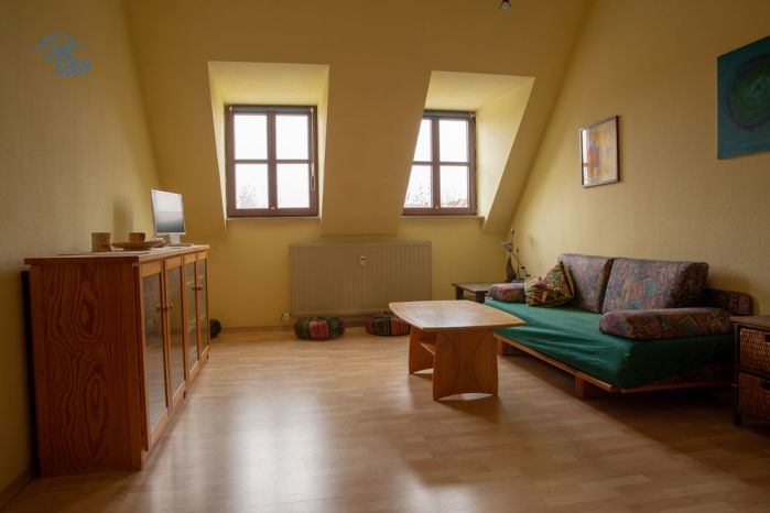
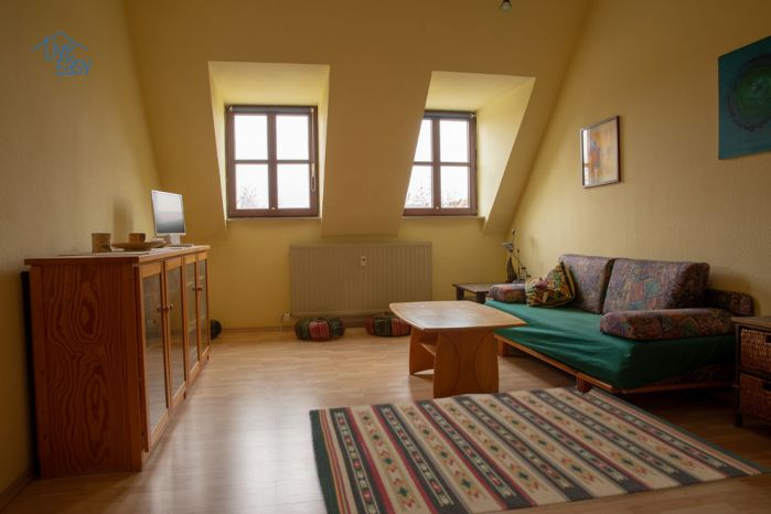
+ rug (502, 436)
